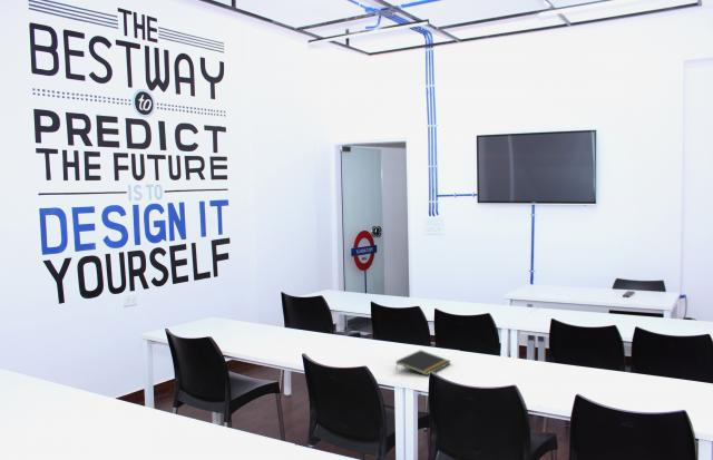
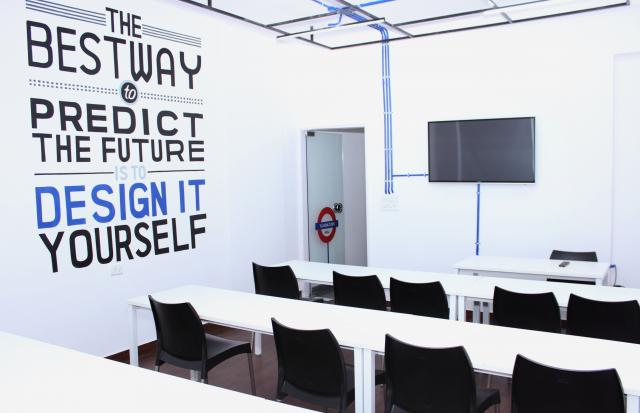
- notepad (423, 362)
